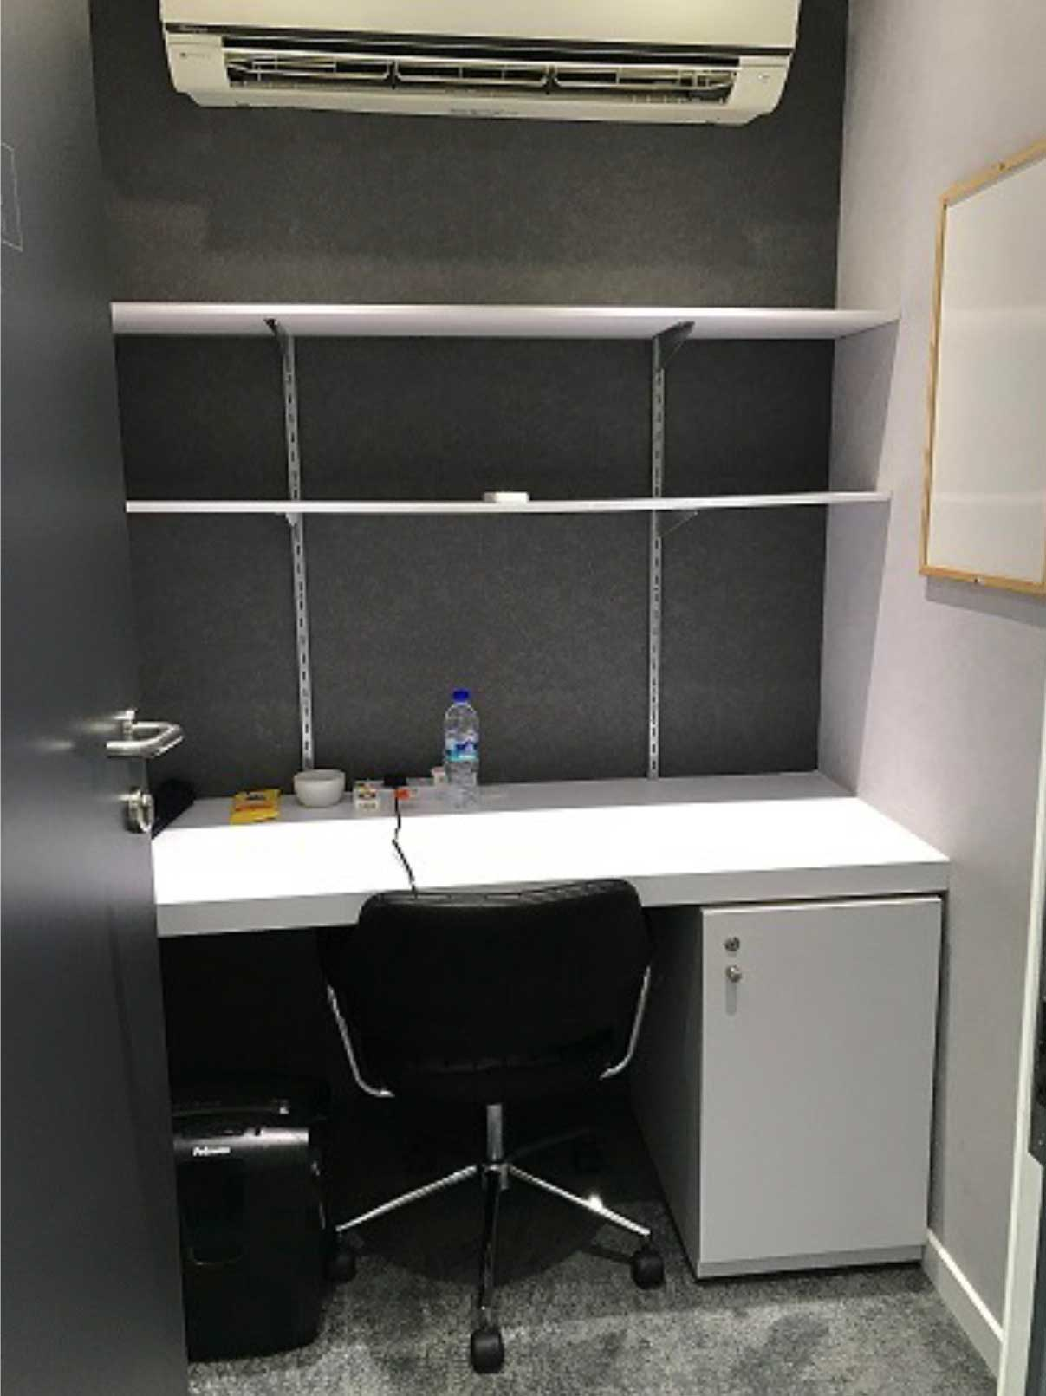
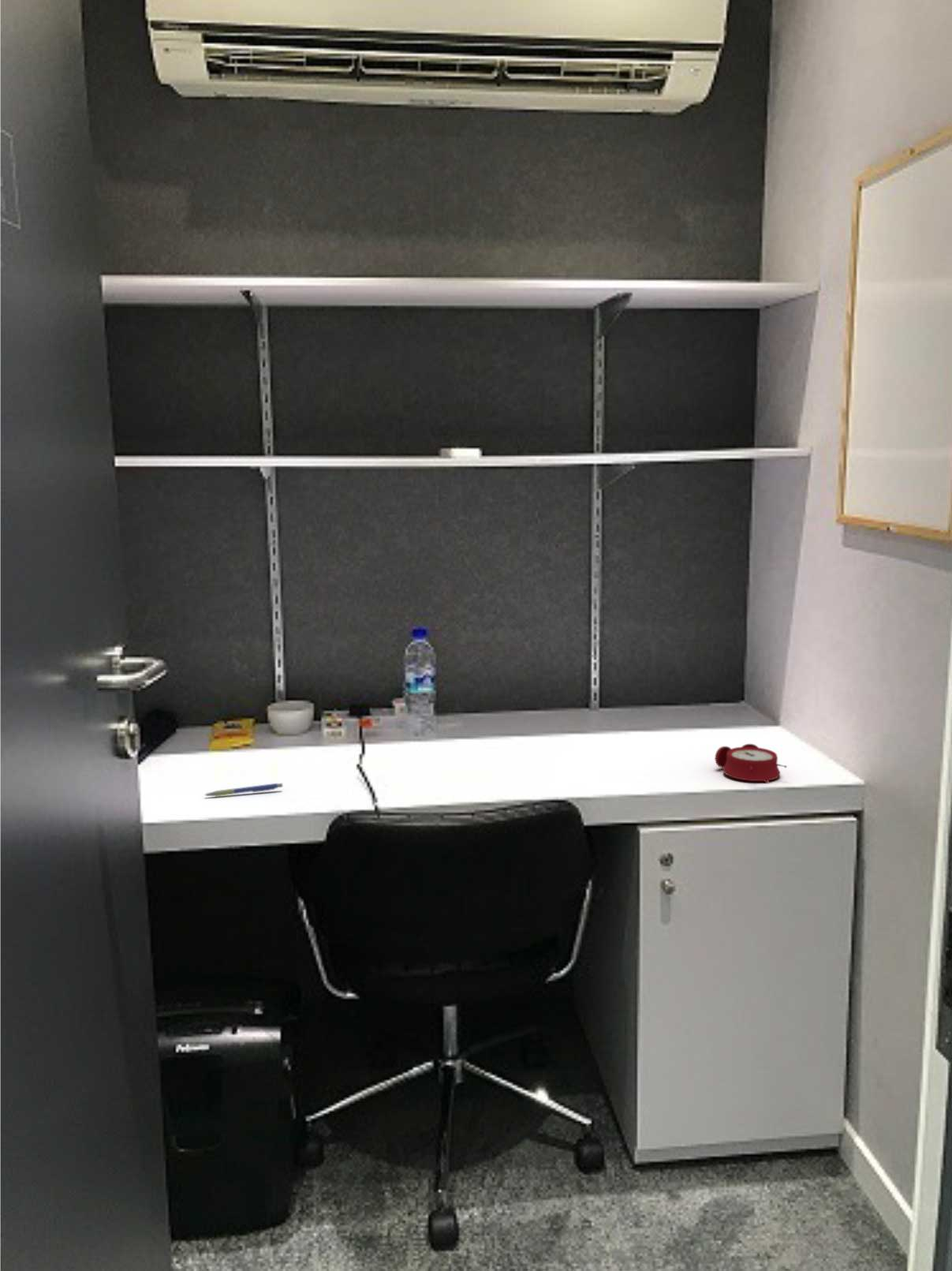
+ alarm clock (747, 761)
+ pen (244, 790)
